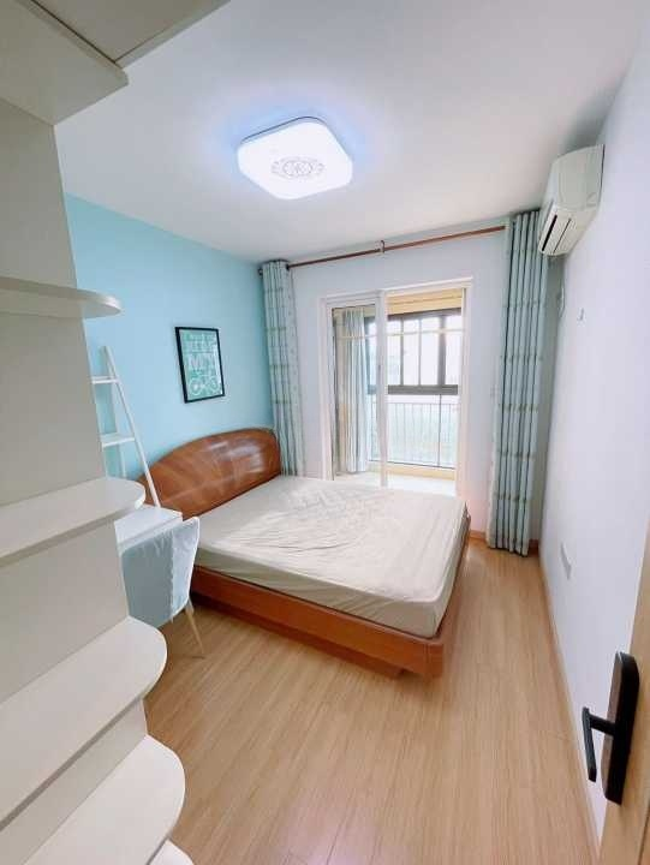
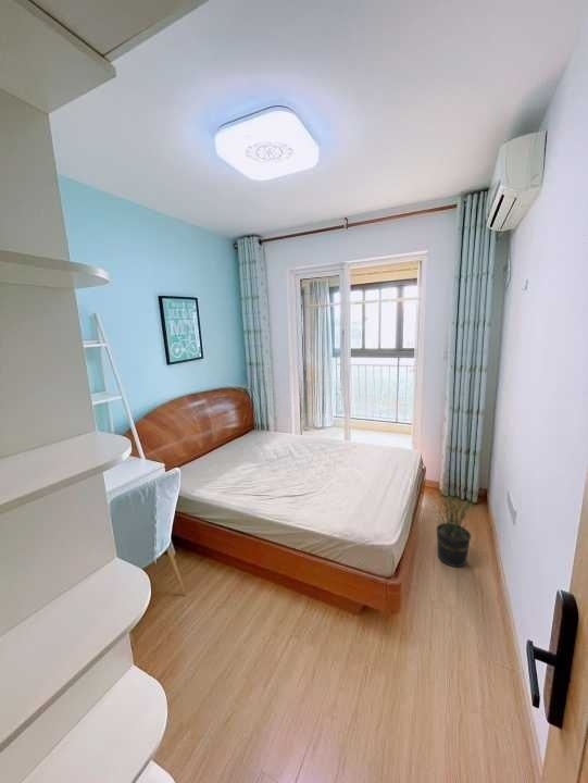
+ potted plant (456, 518)
